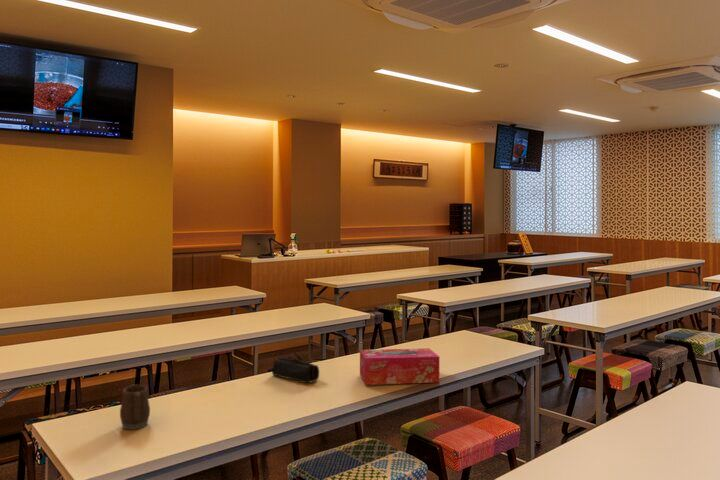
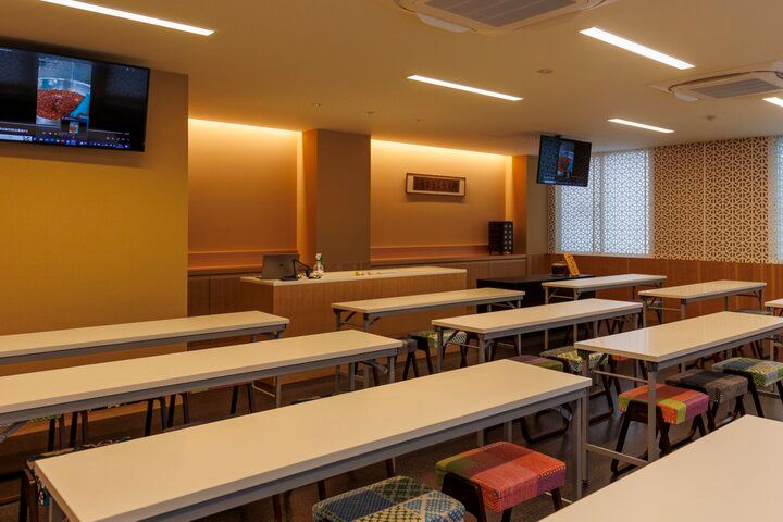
- tissue box (398, 365)
- pencil case (295, 365)
- mug (135, 407)
